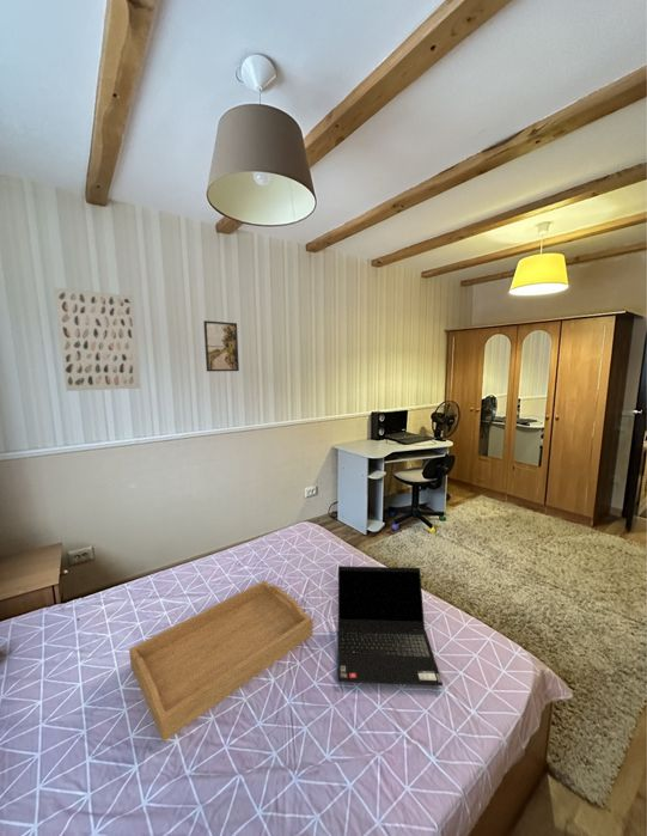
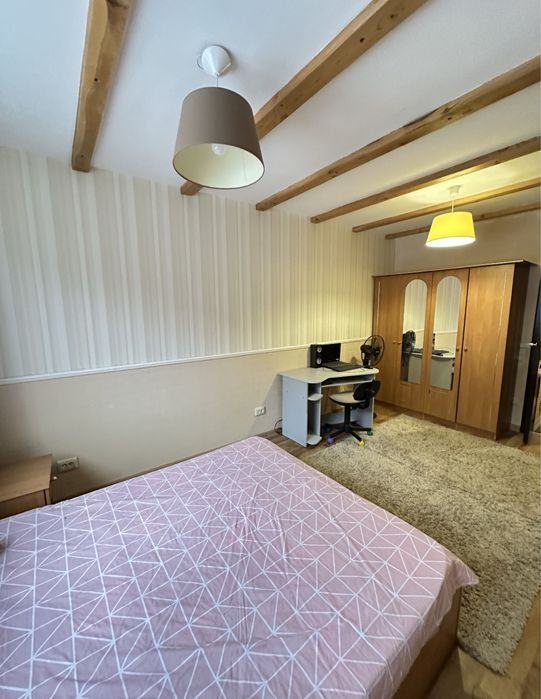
- laptop computer (383, 618)
- serving tray (226, 639)
- wall art (99, 341)
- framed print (221, 347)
